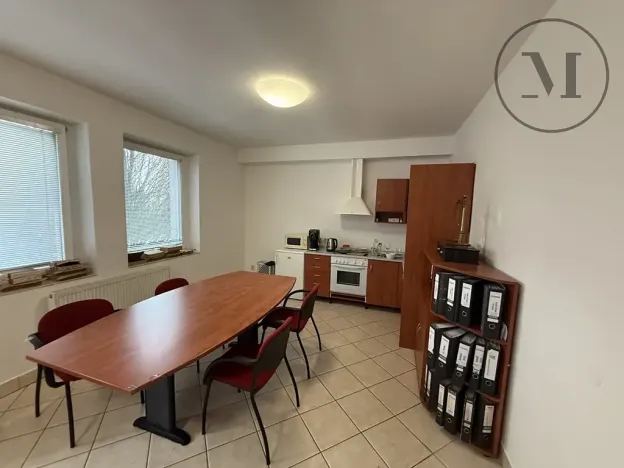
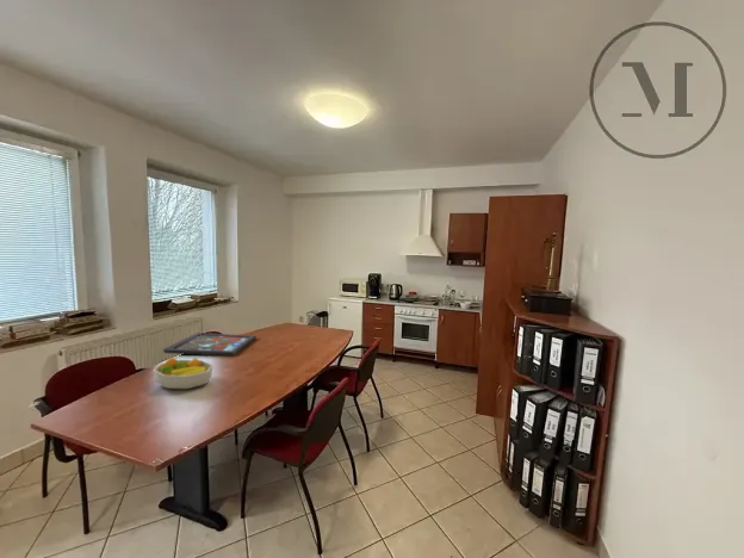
+ framed painting (213, 343)
+ fruit bowl (184, 371)
